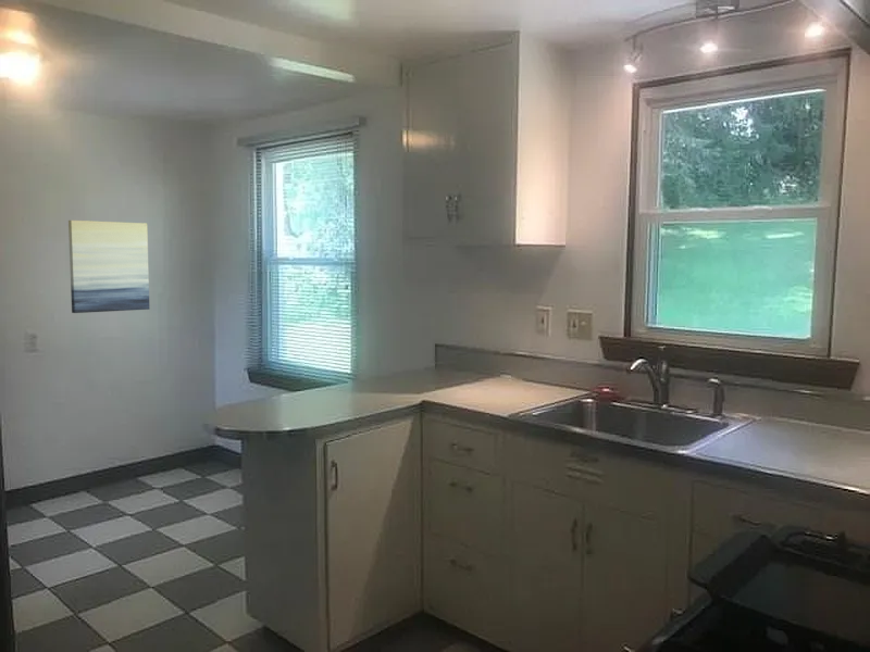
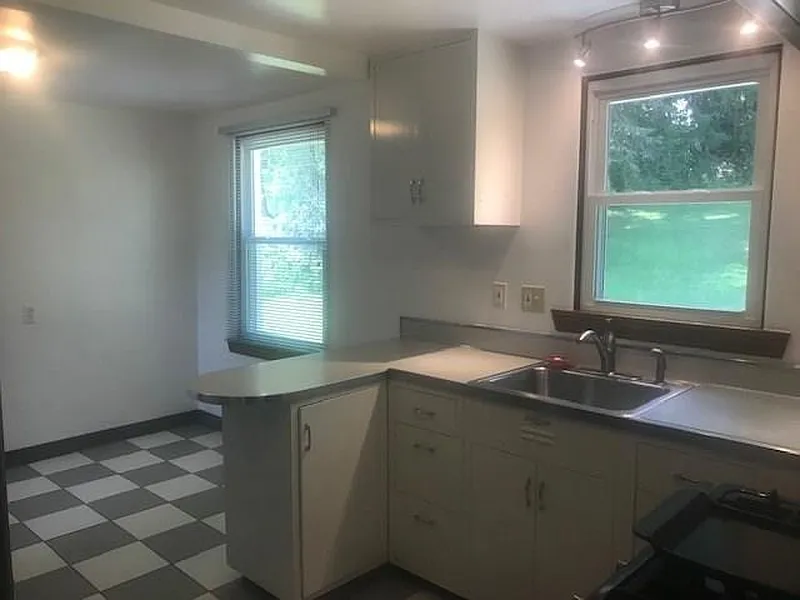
- wall art (110, 266)
